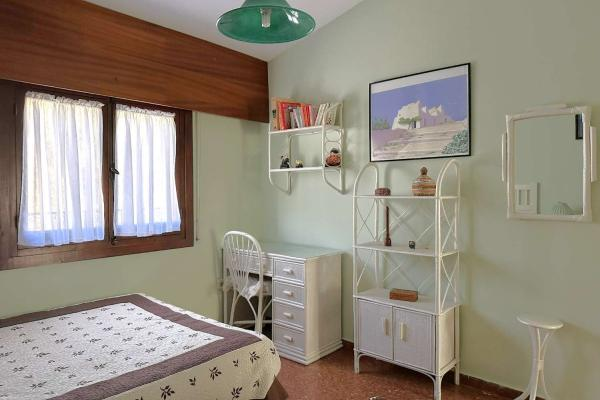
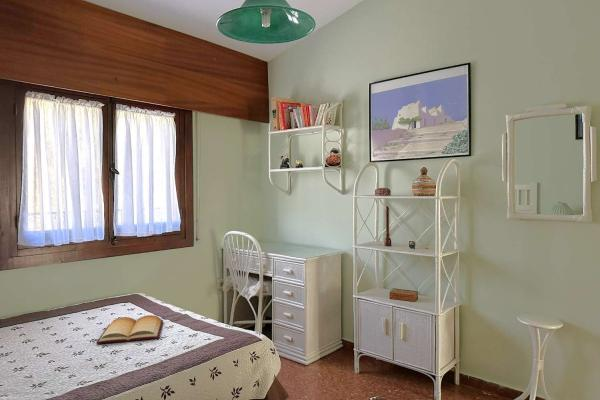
+ bible (132, 327)
